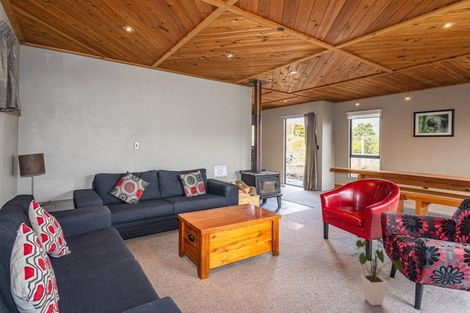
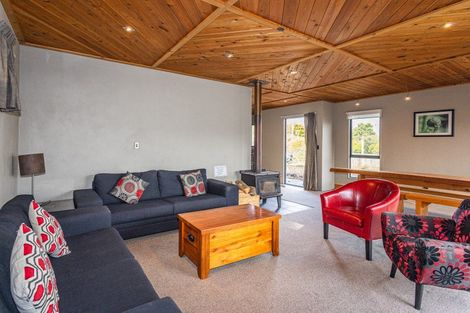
- house plant (378, 271)
